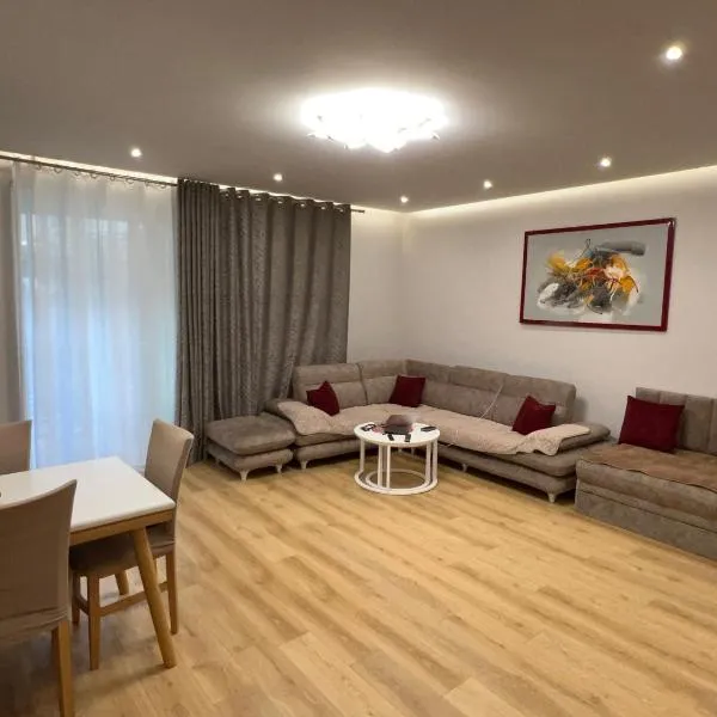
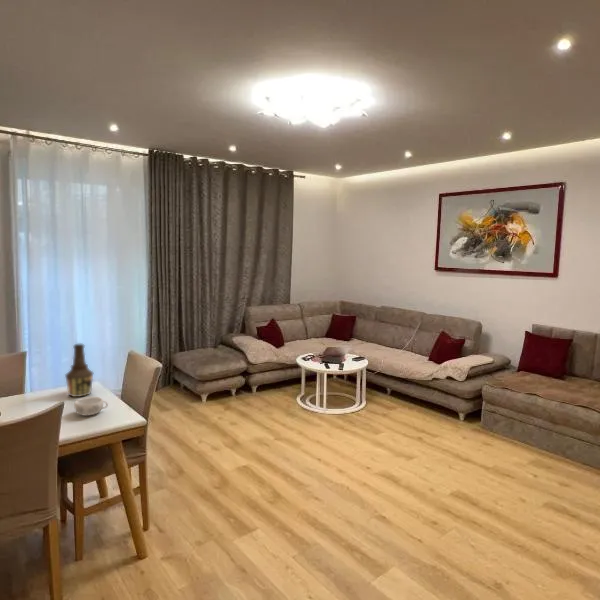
+ decorative bowl (91, 406)
+ bottle (79, 368)
